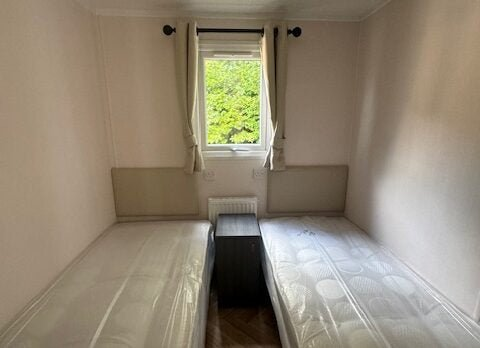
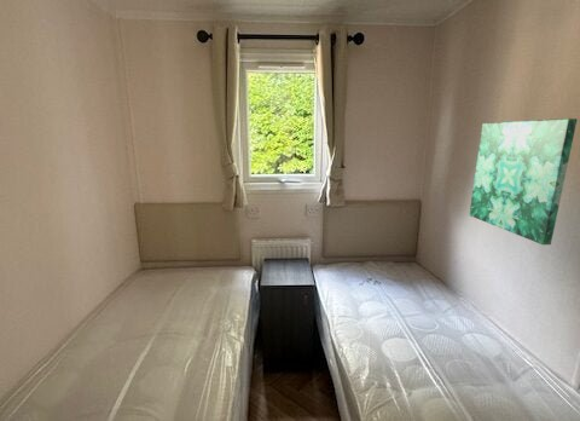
+ wall art (512, 177)
